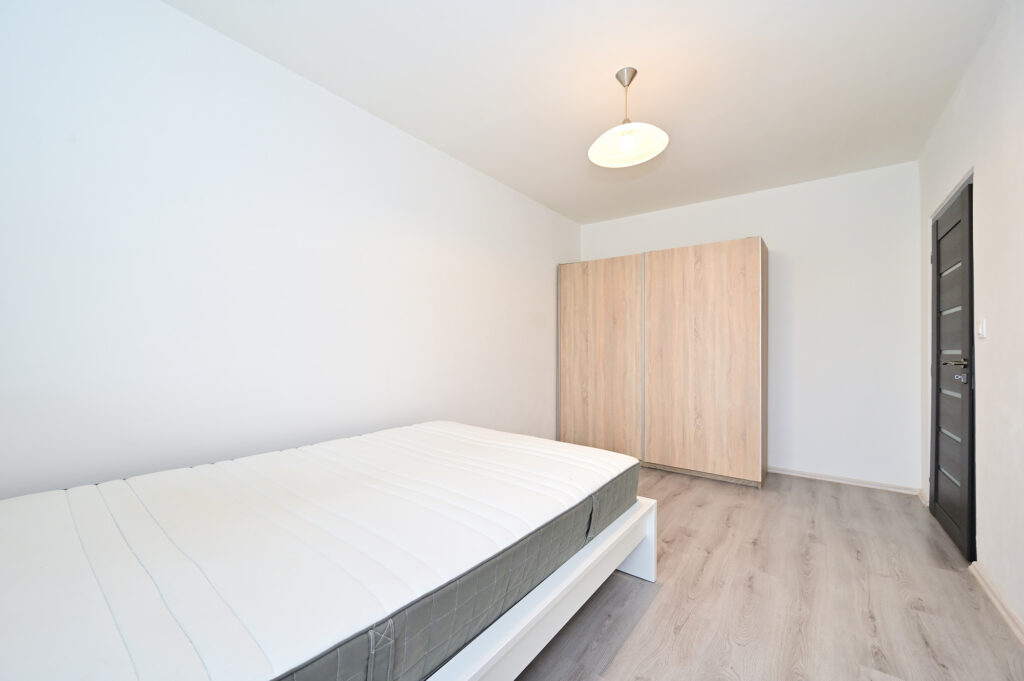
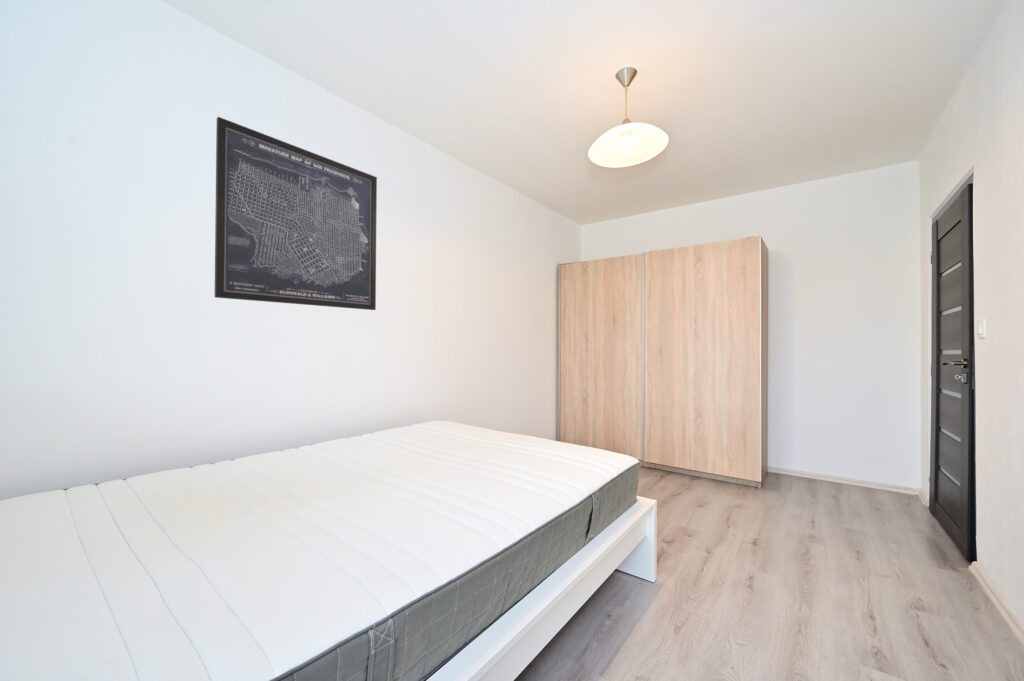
+ wall art (307, 228)
